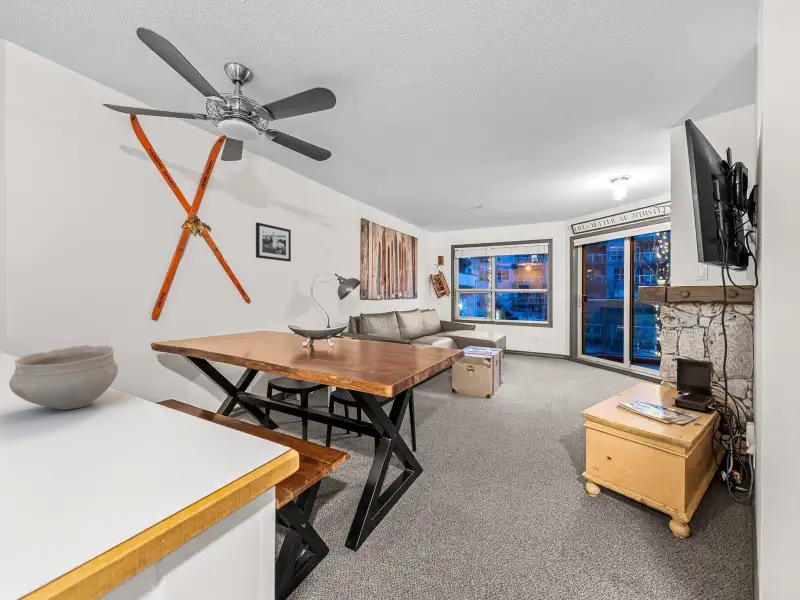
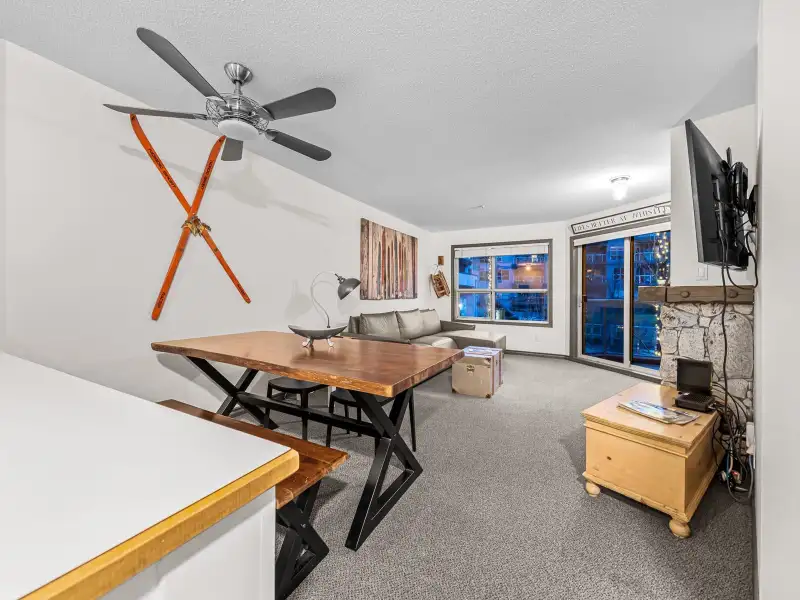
- bowl (68, 378)
- picture frame (274, 243)
